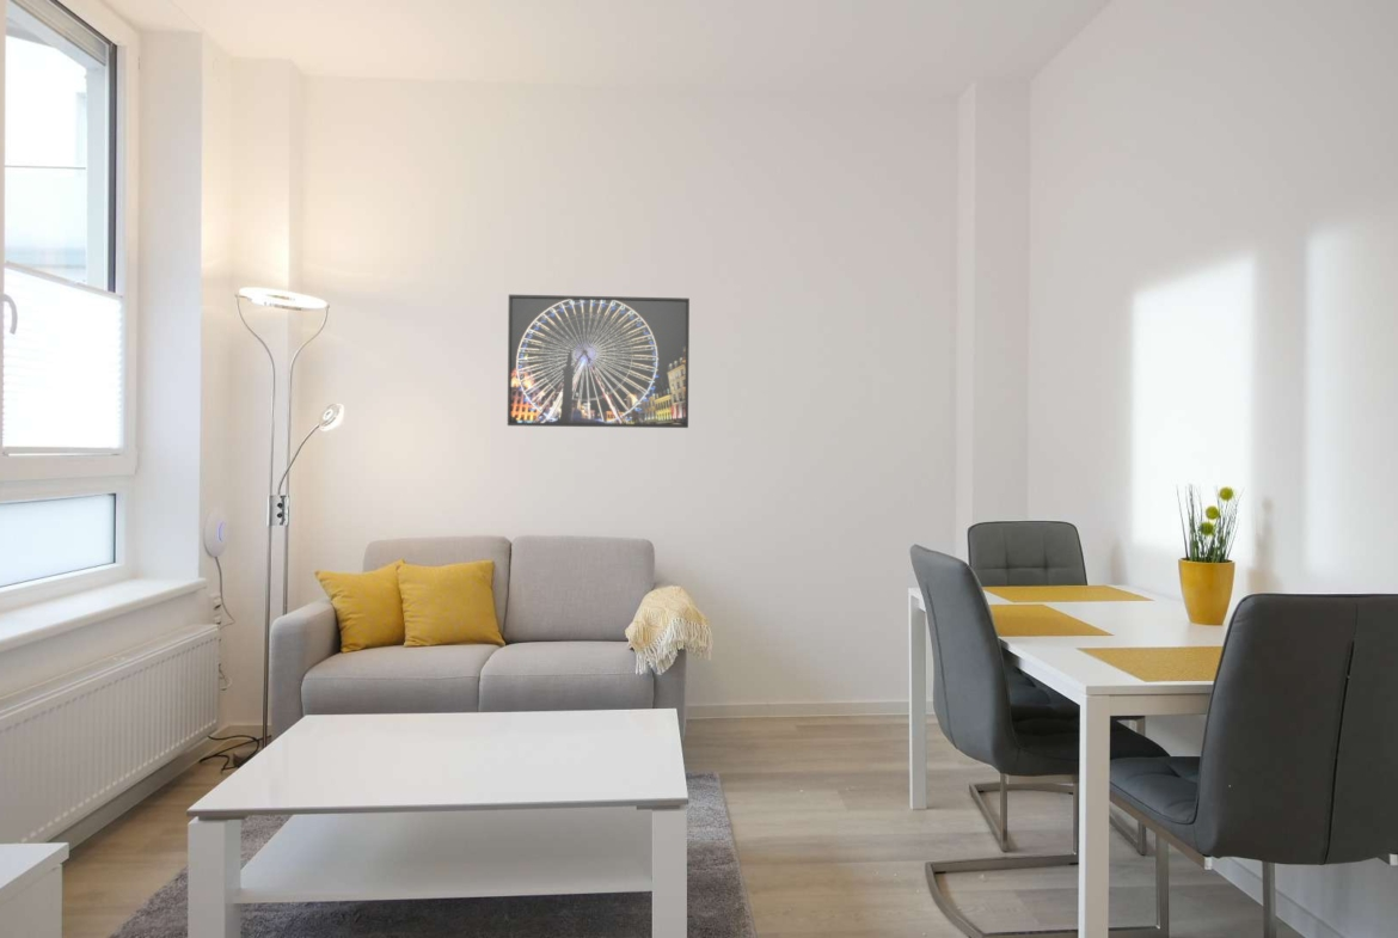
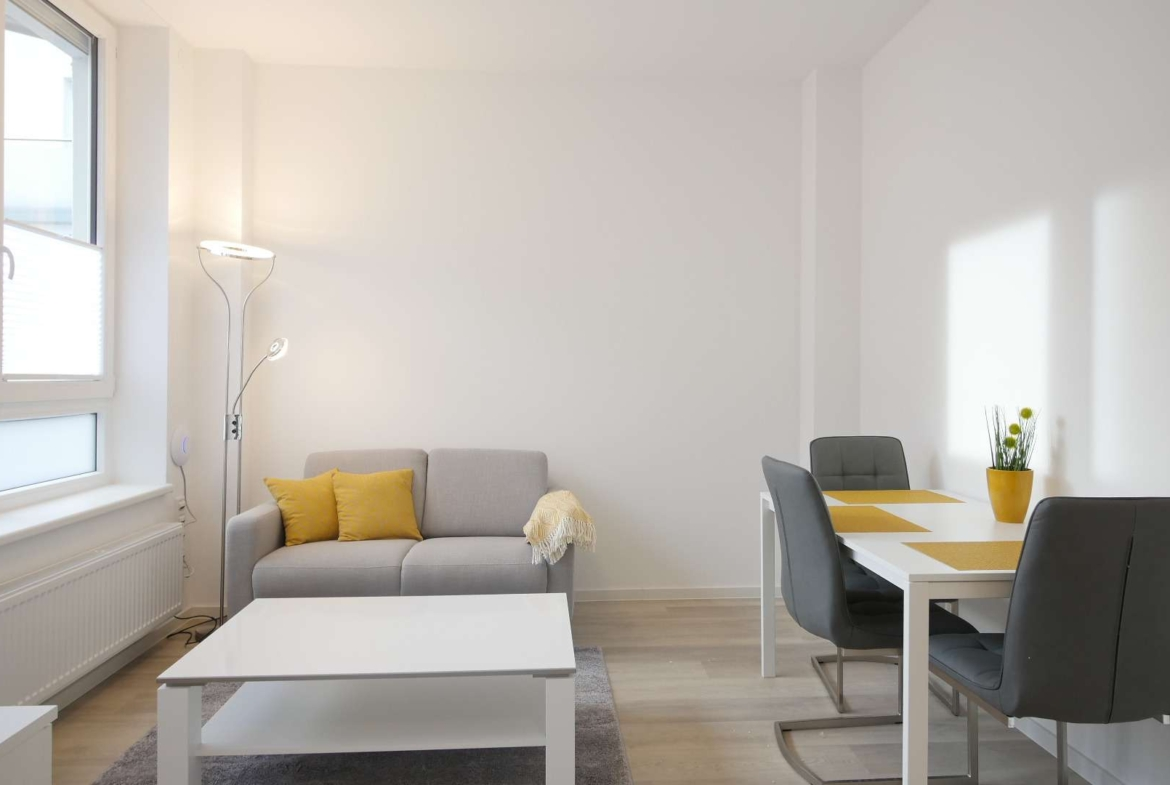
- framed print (599, 361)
